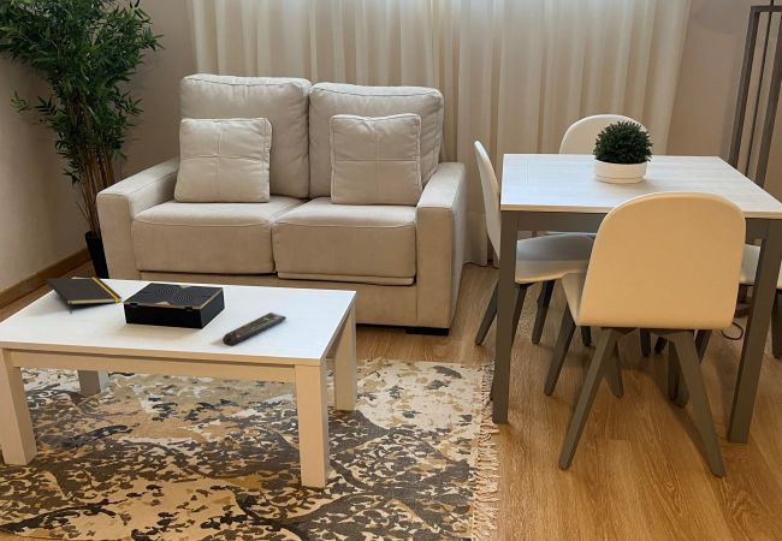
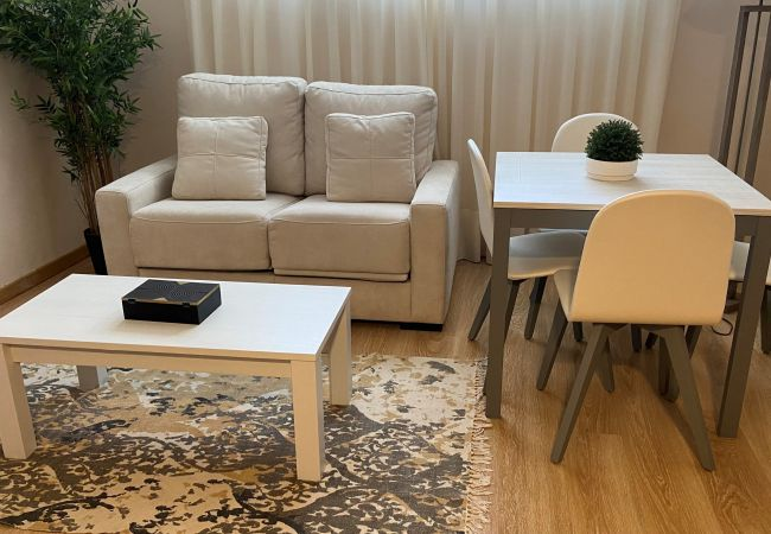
- notepad (83, 290)
- remote control (255, 327)
